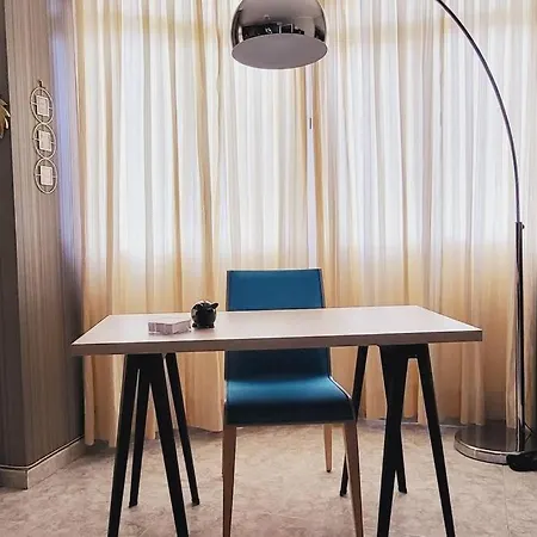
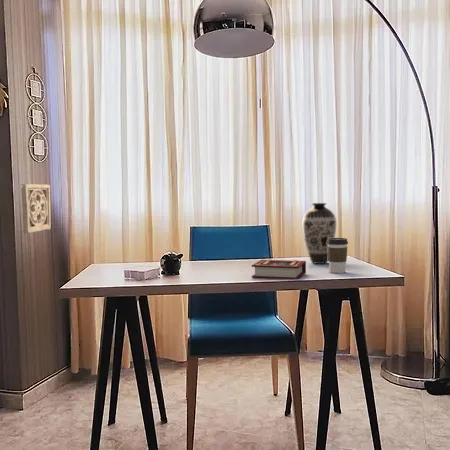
+ book (279, 268)
+ decorative vase (319, 233)
+ coffee cup (337, 255)
+ wall ornament (36, 208)
